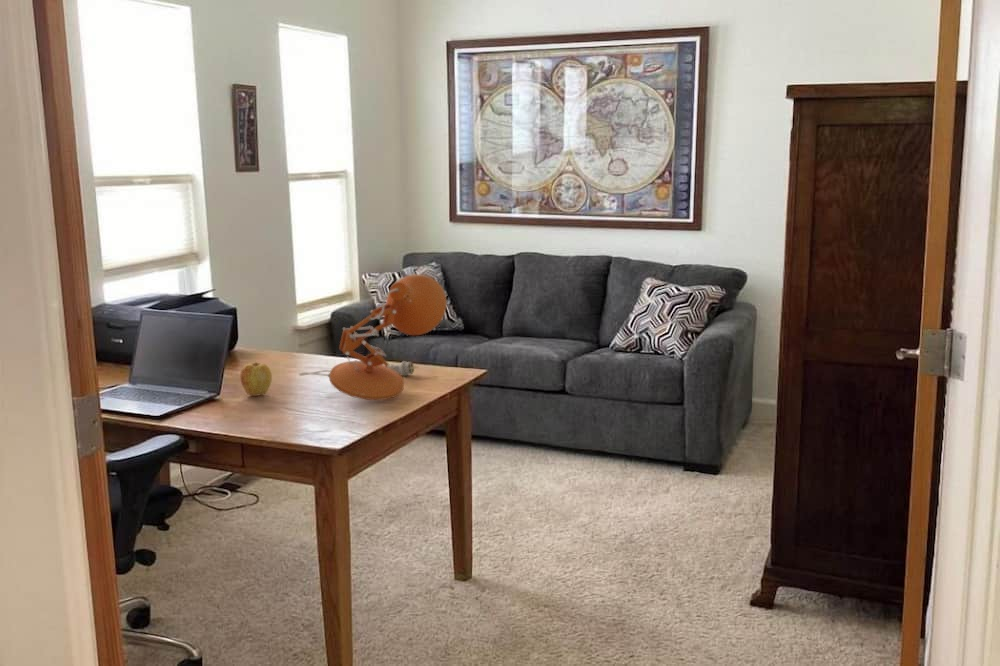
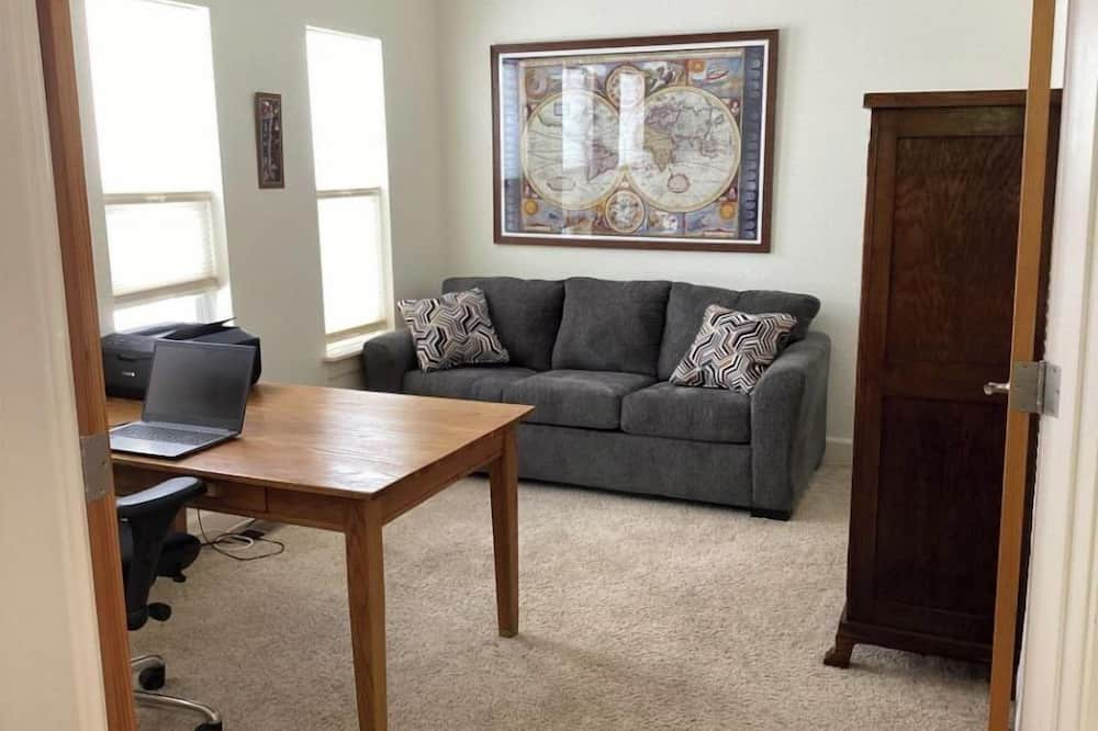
- desk lamp (372, 331)
- apple (256, 378)
